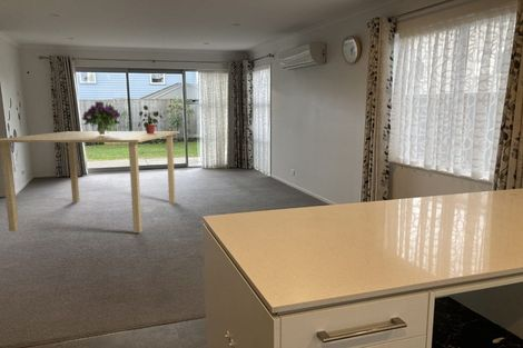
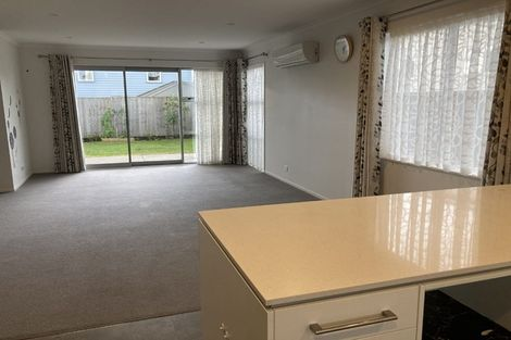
- potted plant (149, 119)
- dining table (77, 175)
- bouquet (101, 118)
